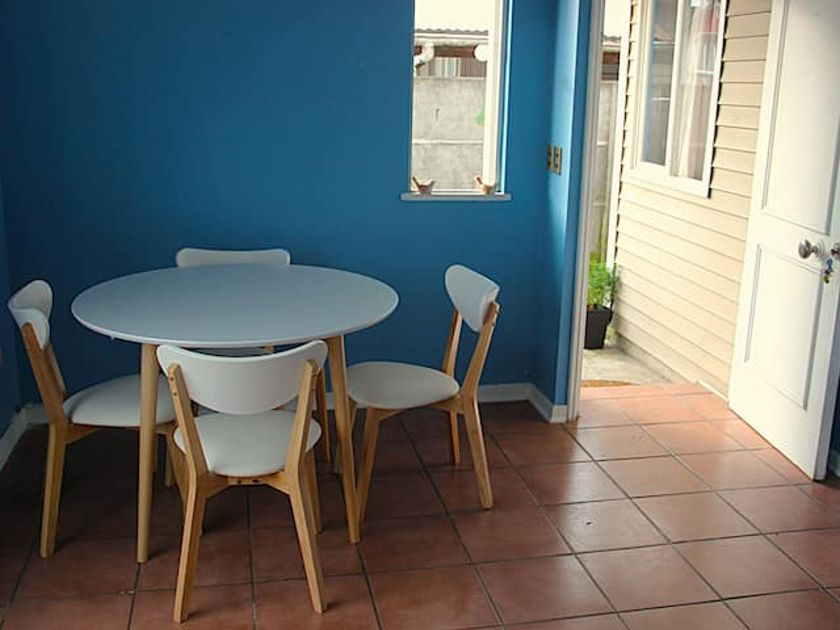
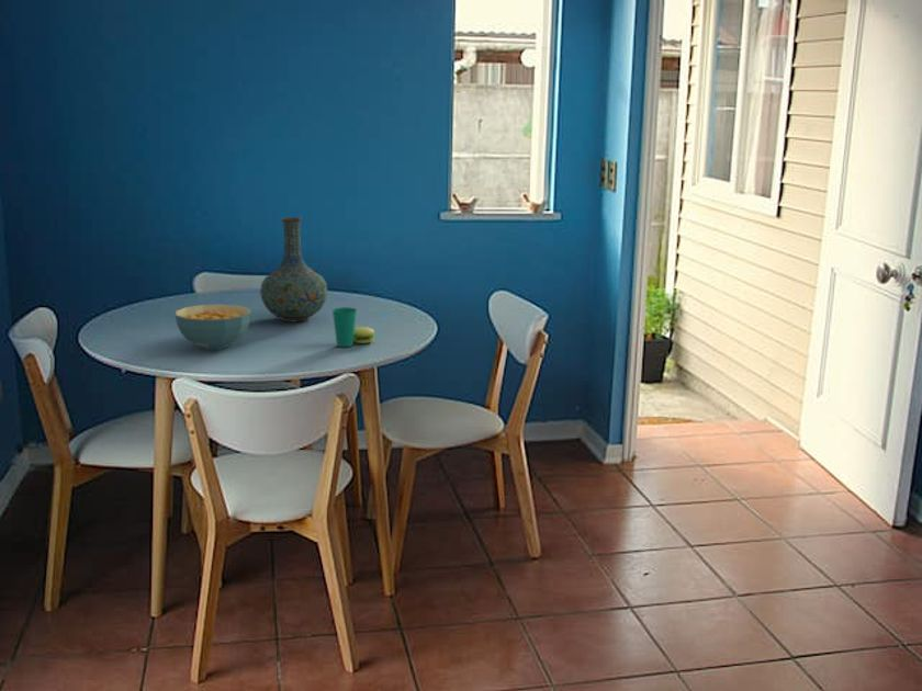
+ vase (293, 269)
+ cup (353, 326)
+ cereal bowl (213, 329)
